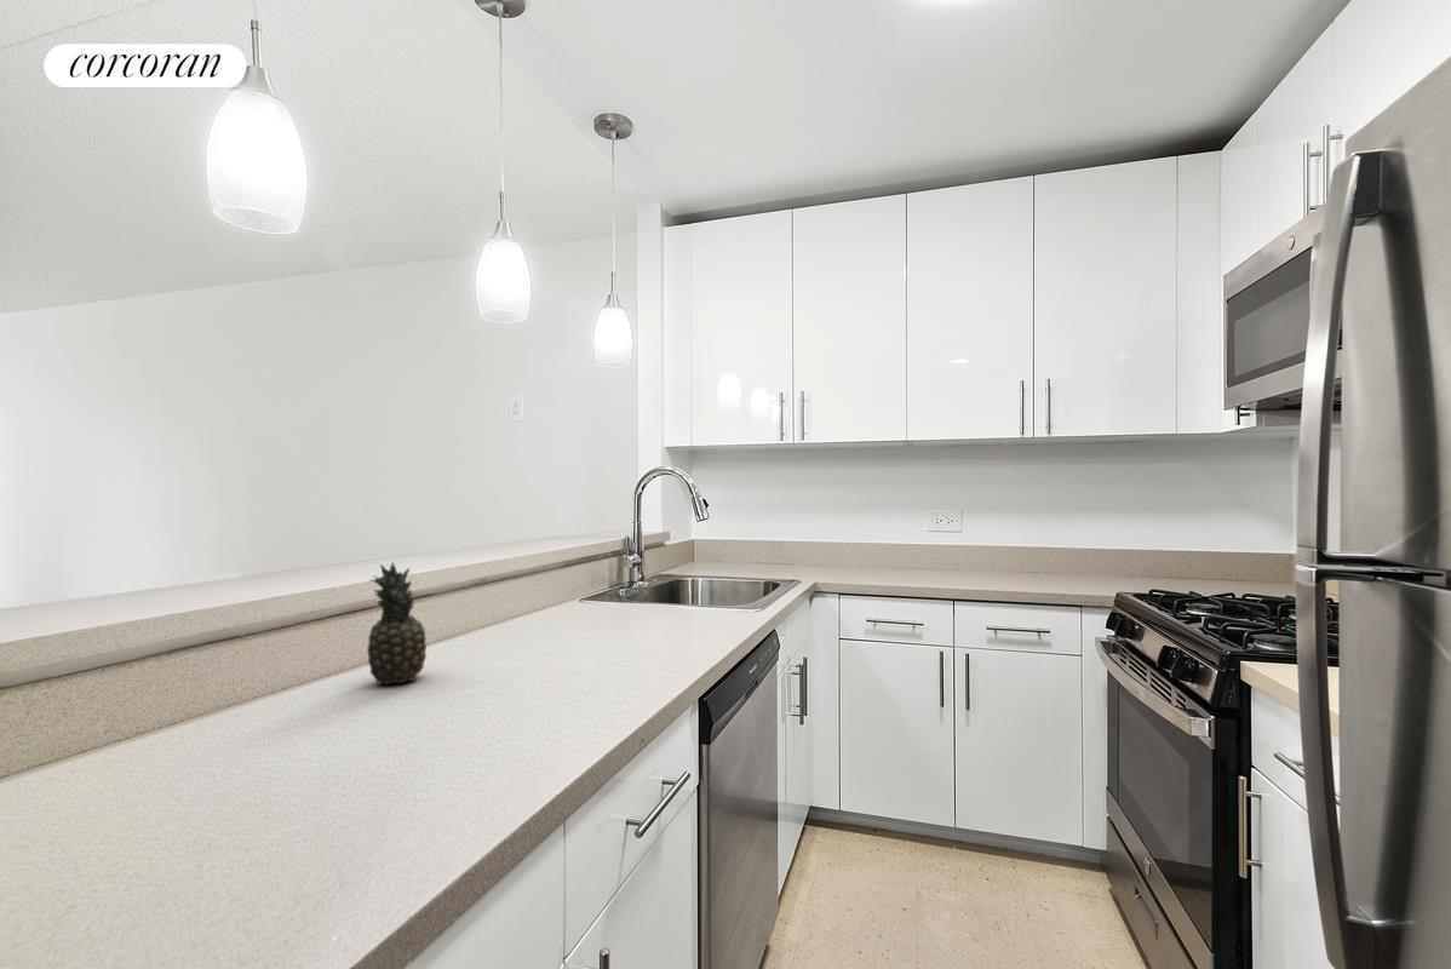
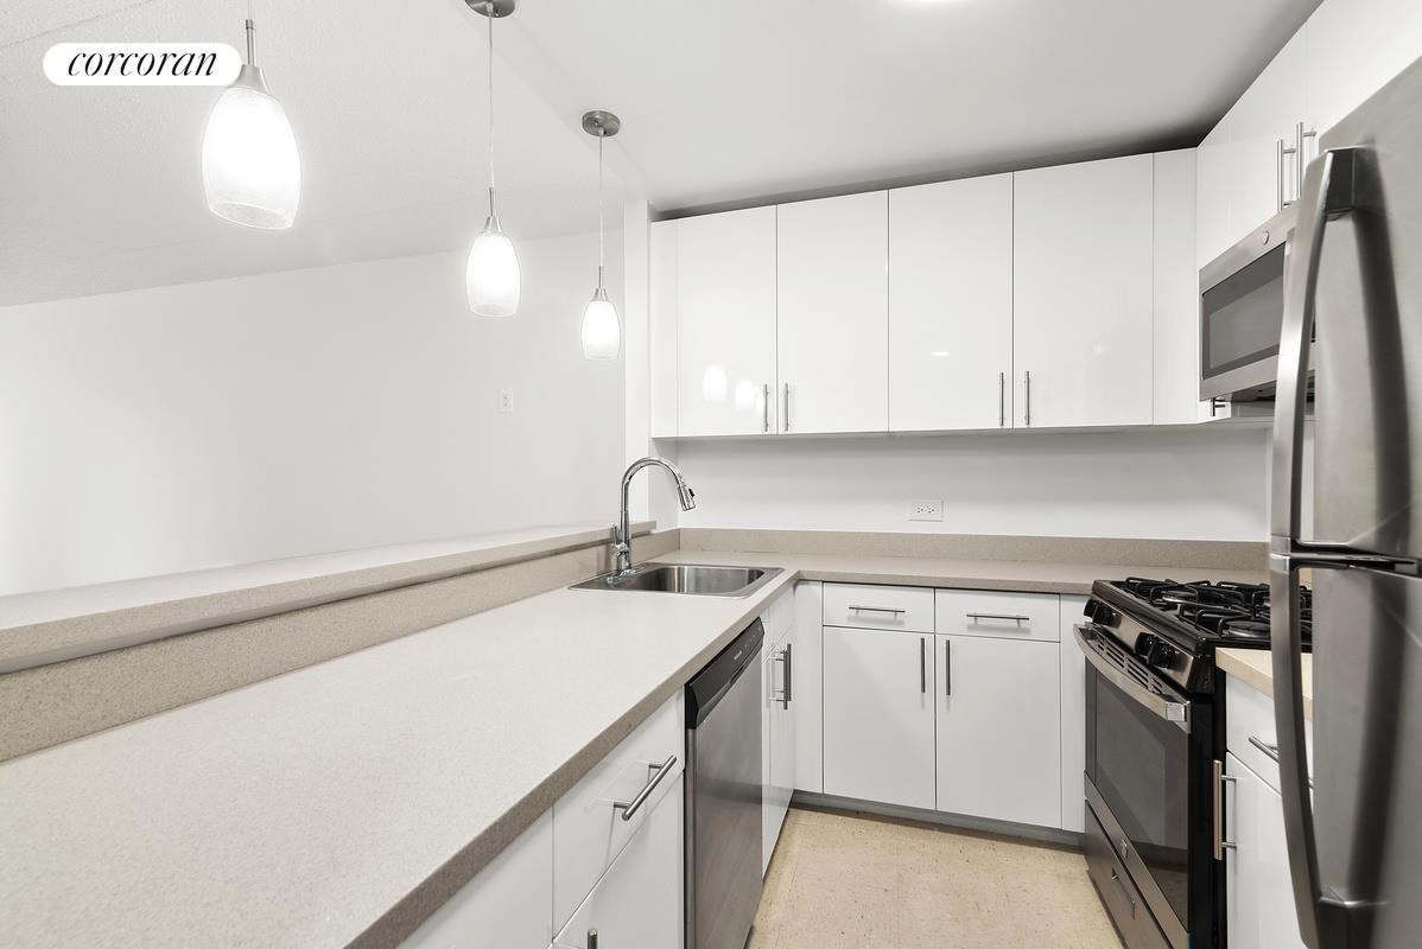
- fruit (396, 620)
